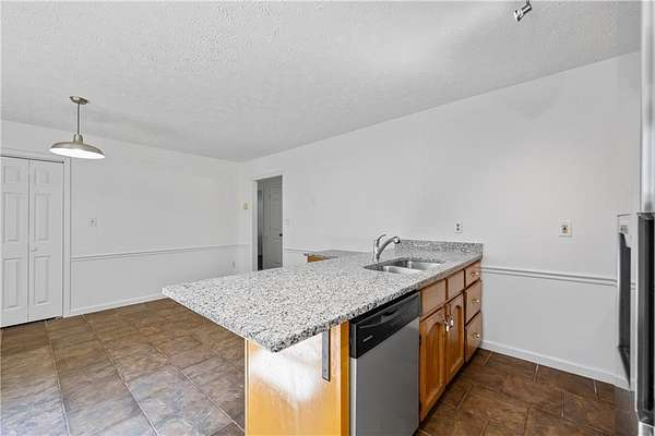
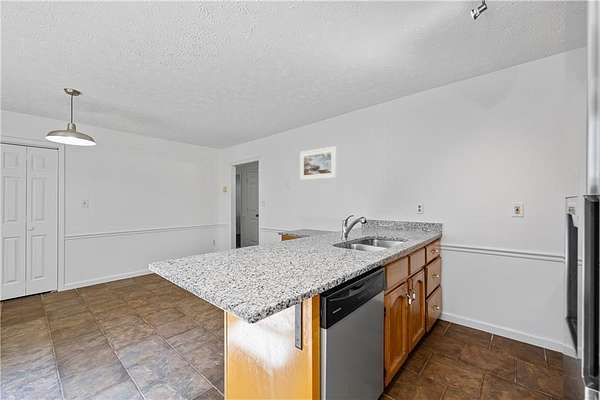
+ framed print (317, 164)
